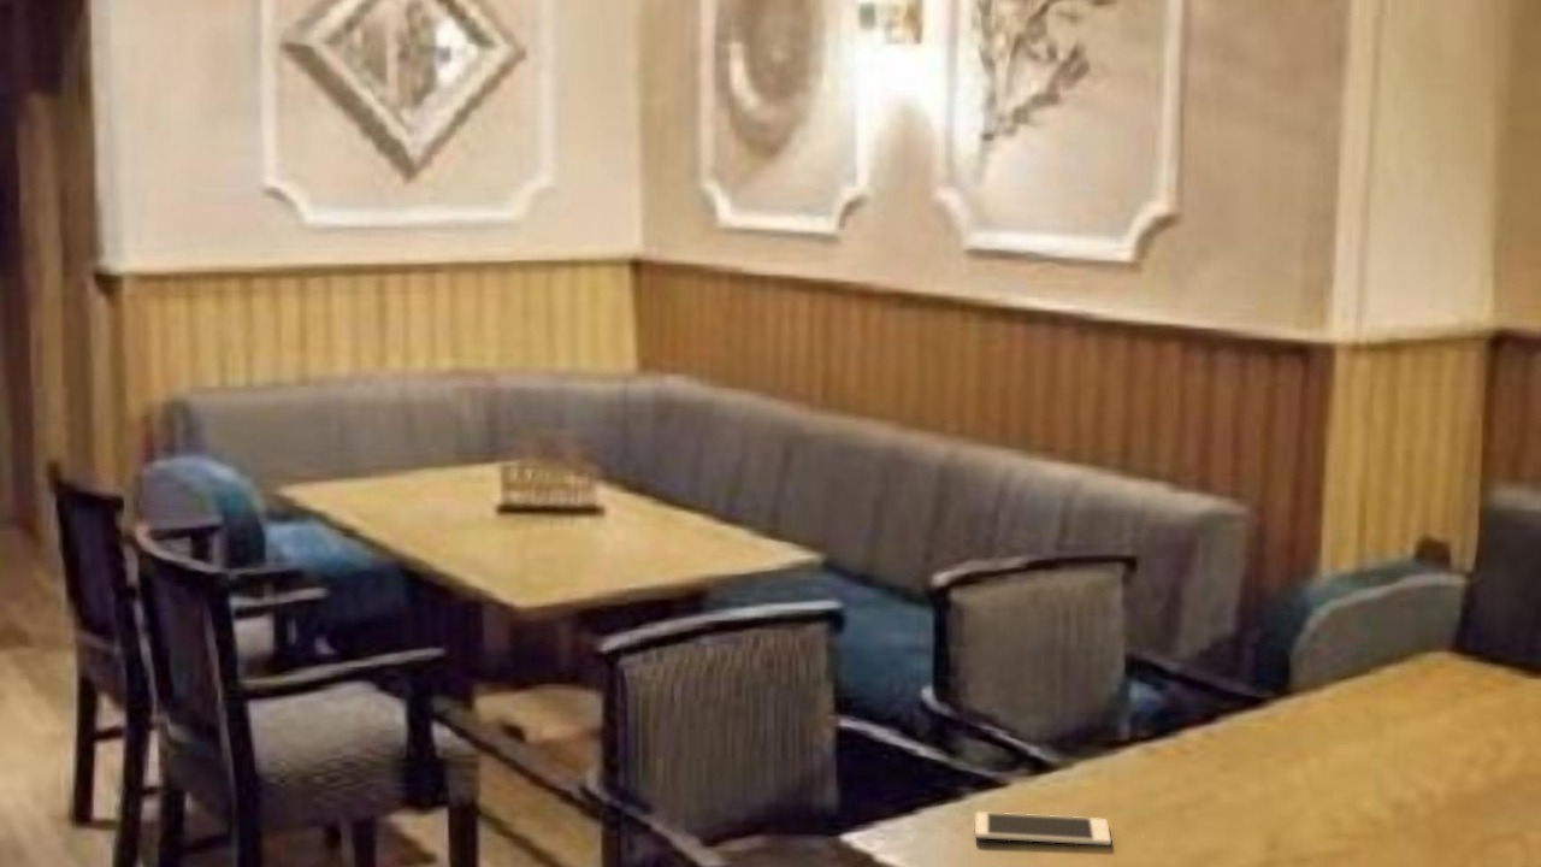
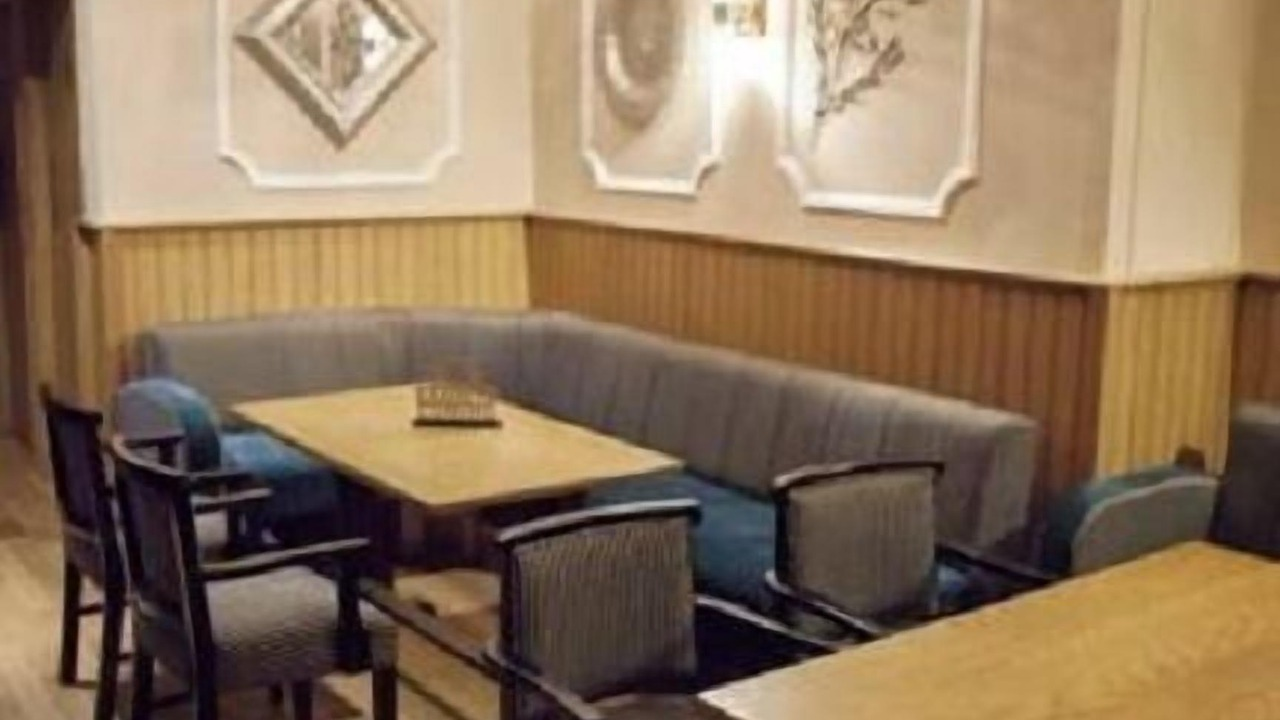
- cell phone (1041, 828)
